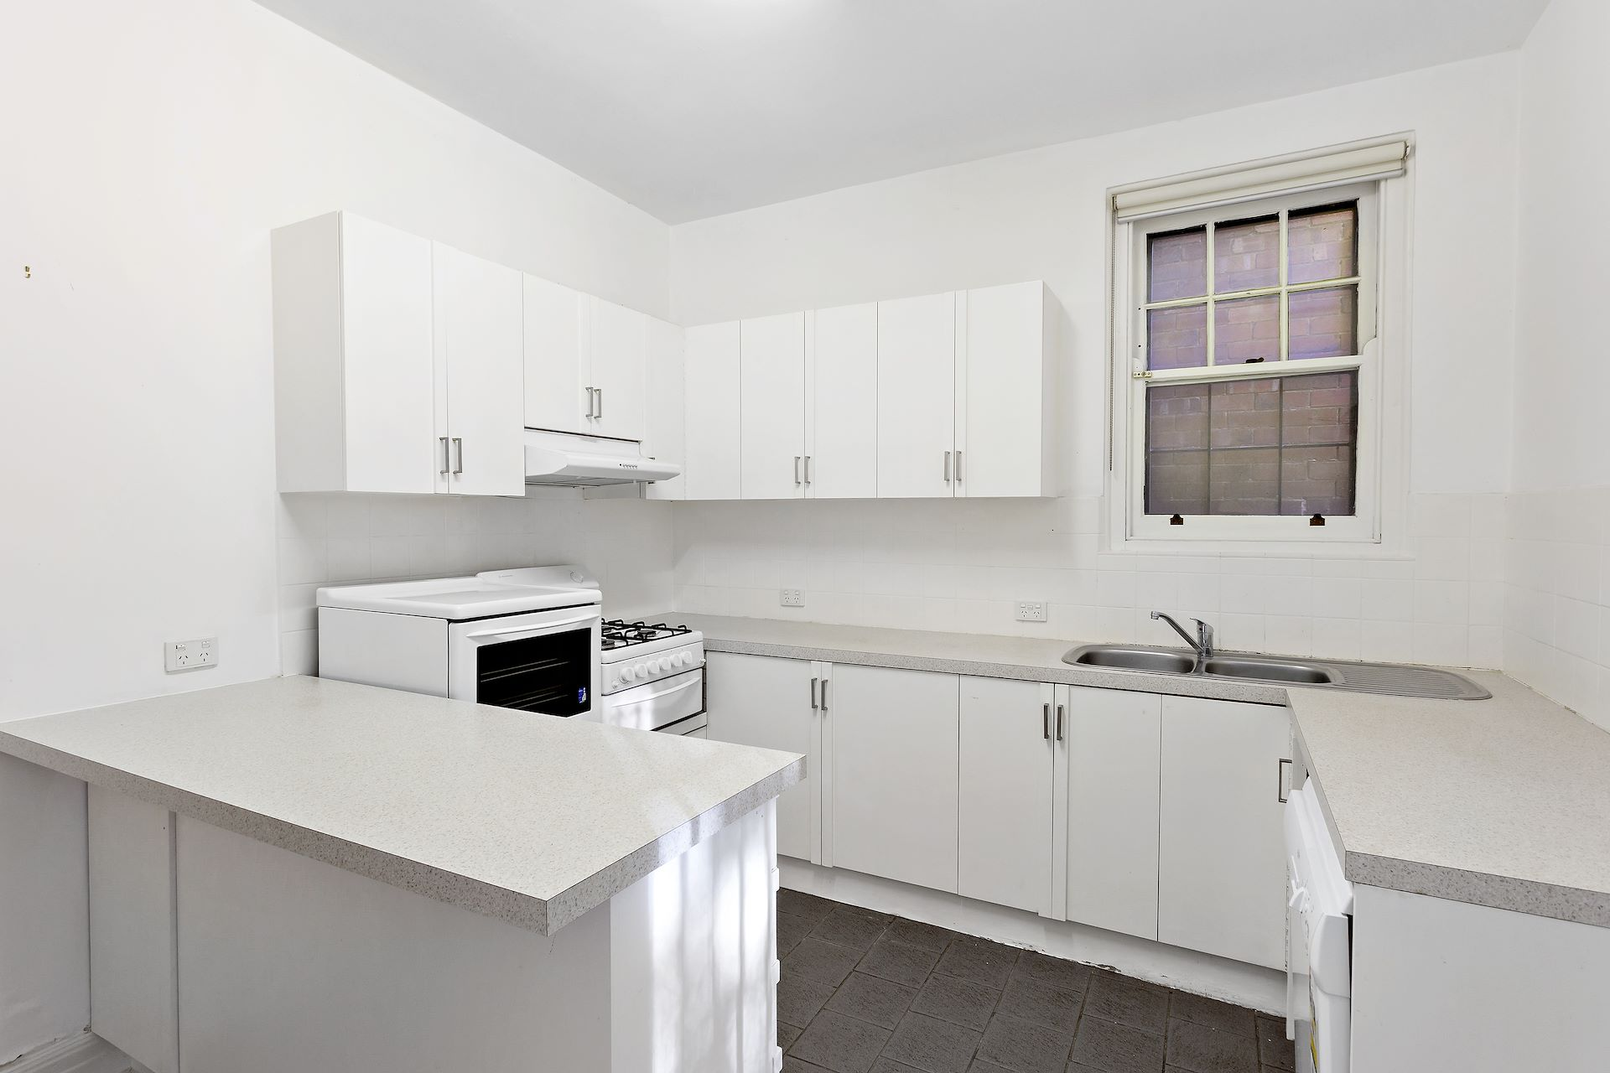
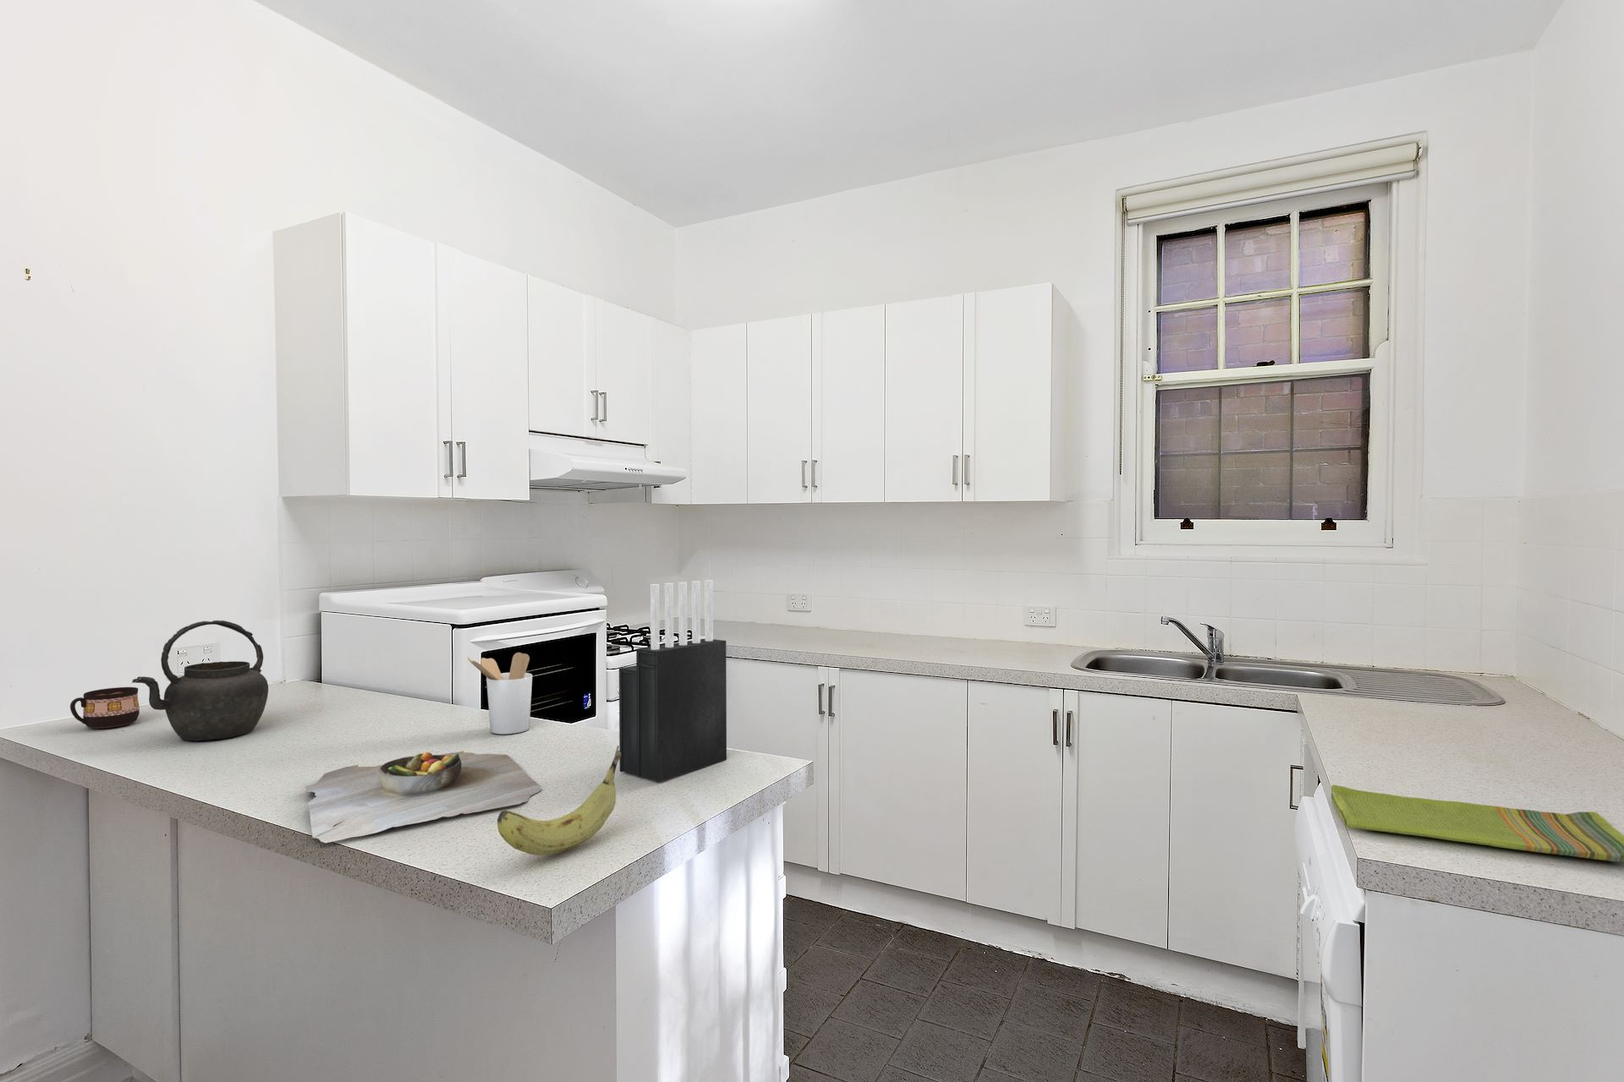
+ knife block (669, 673)
+ cup (109, 708)
+ utensil holder (499, 692)
+ fruit (568, 814)
+ kettle (202, 679)
+ dish towel (1471, 820)
+ cutting board (422, 775)
